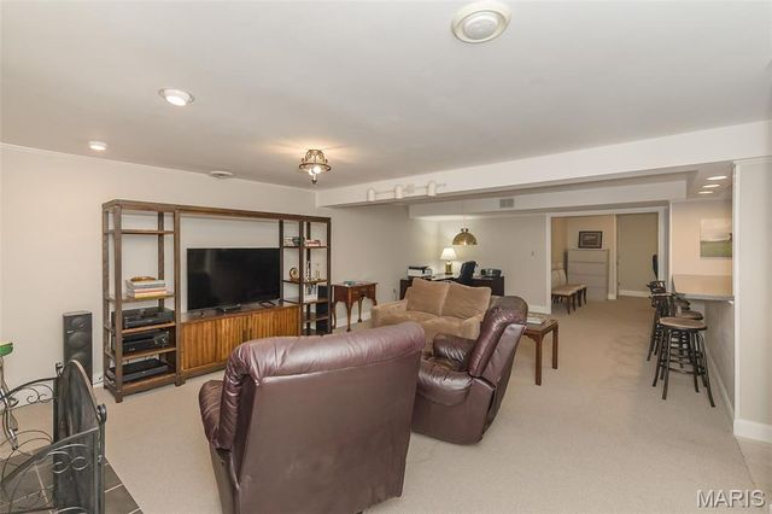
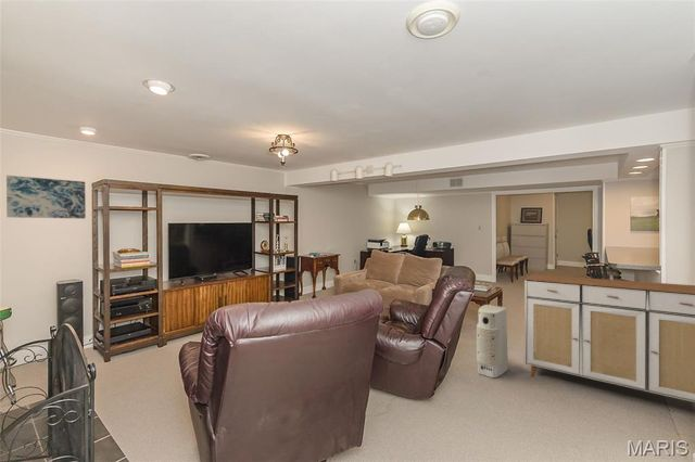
+ air purifier (491, 338)
+ wall art (48, 198)
+ sideboard (612, 335)
